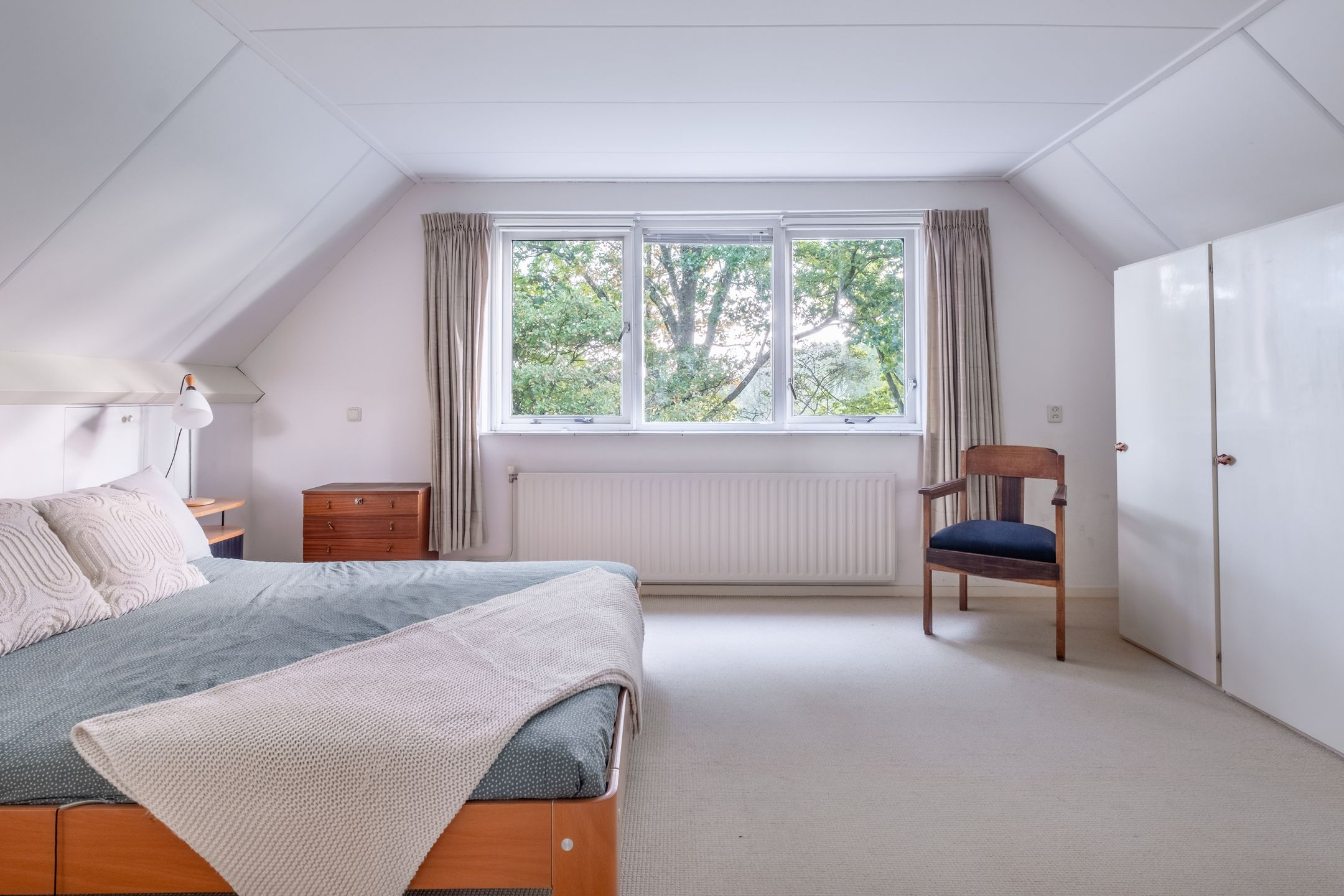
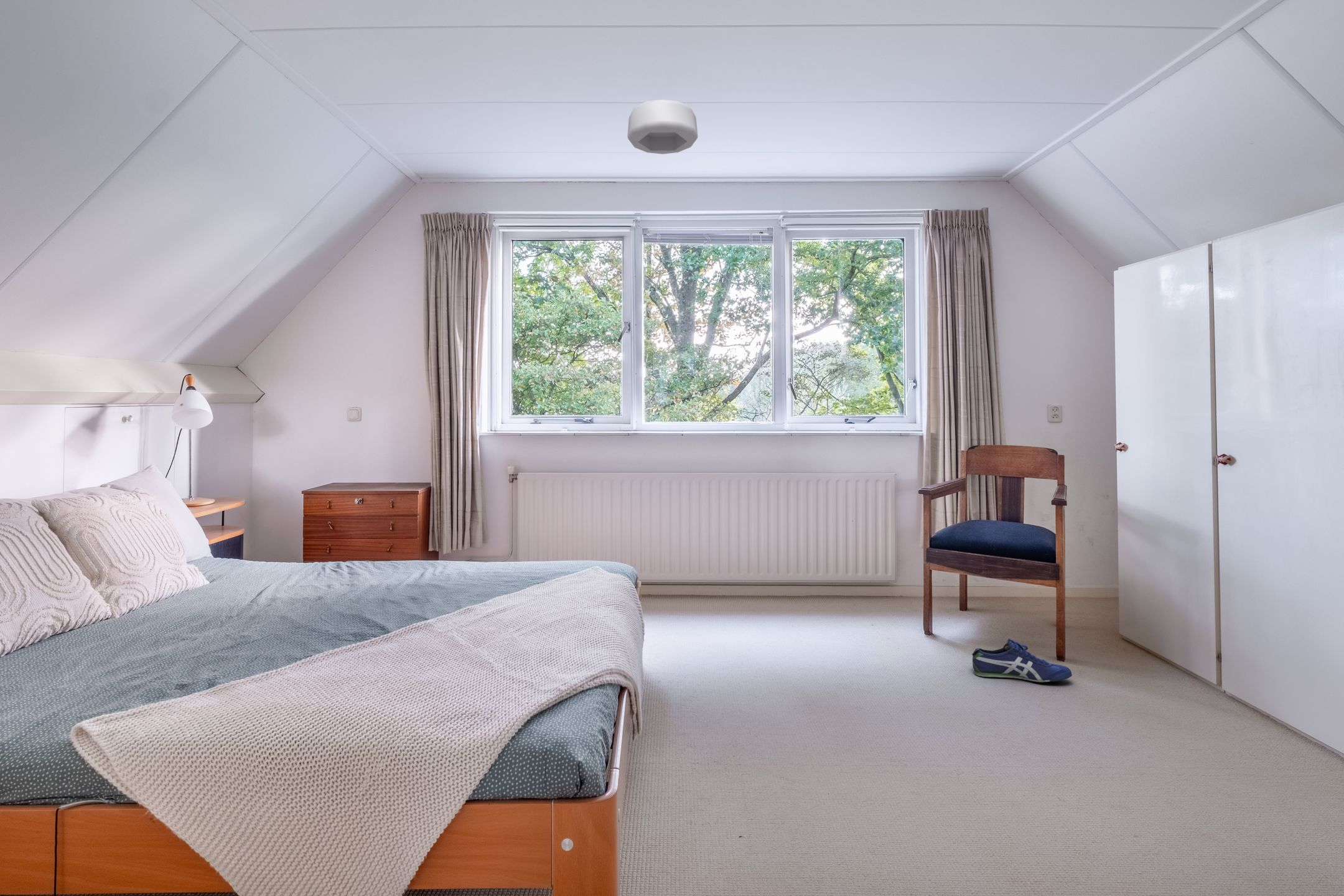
+ ceiling light (662, 127)
+ shoe (1020, 660)
